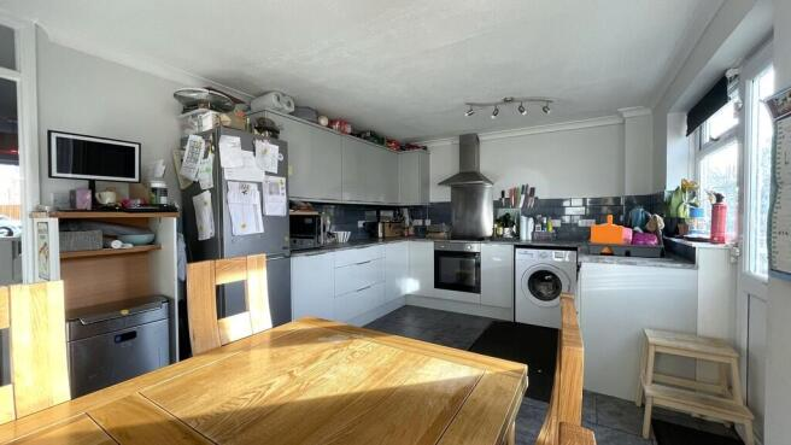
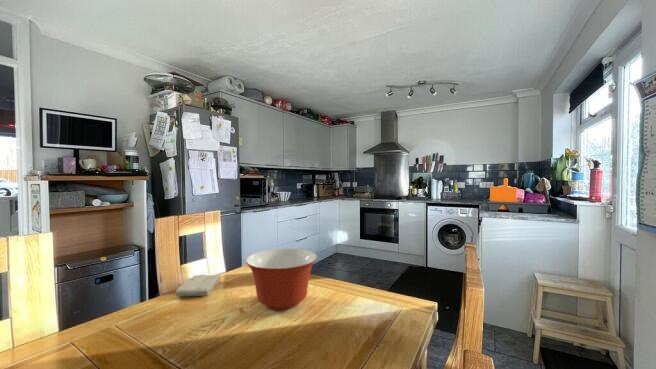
+ mixing bowl (282, 279)
+ washcloth (200, 284)
